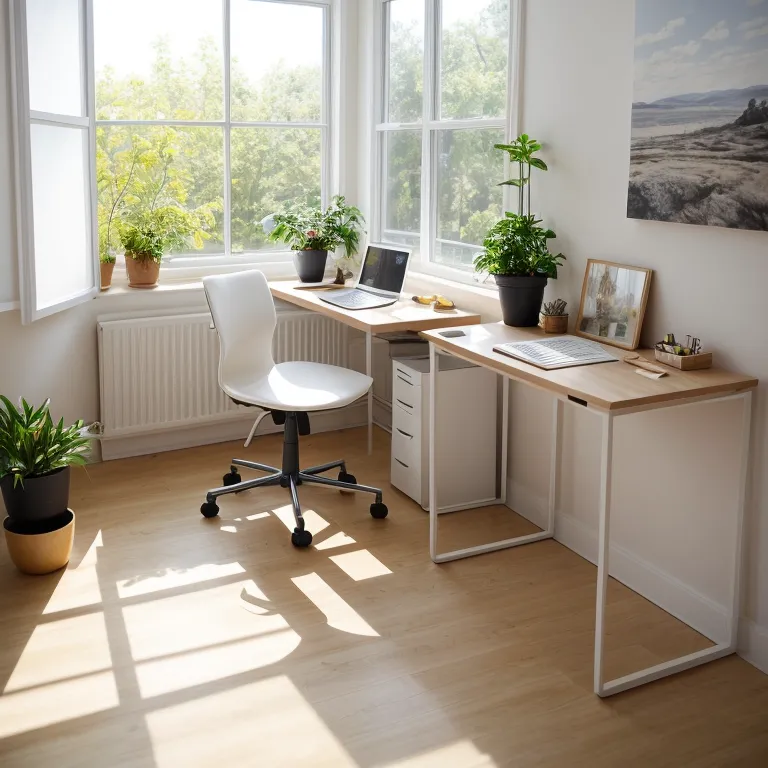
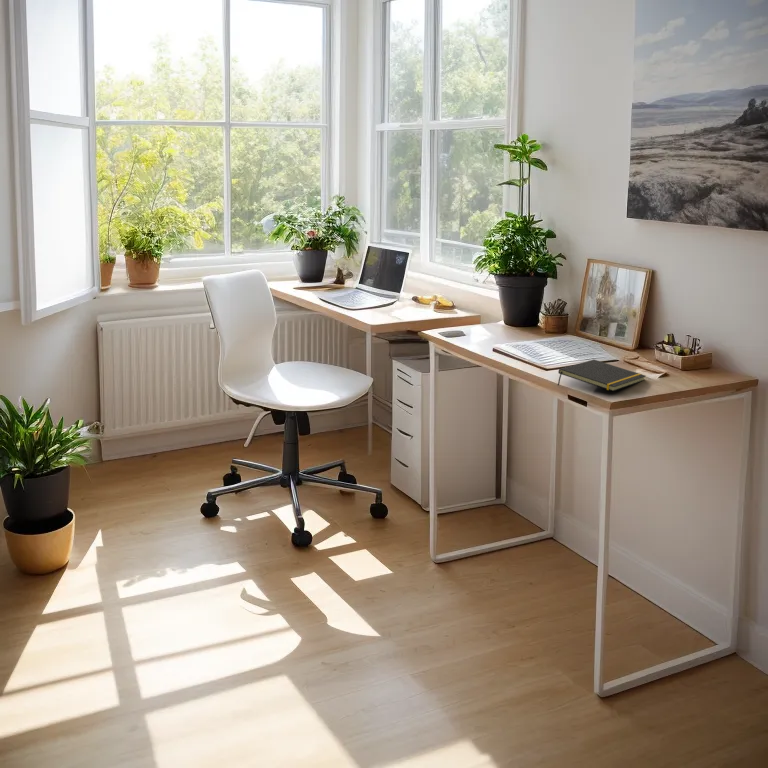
+ notepad (602, 374)
